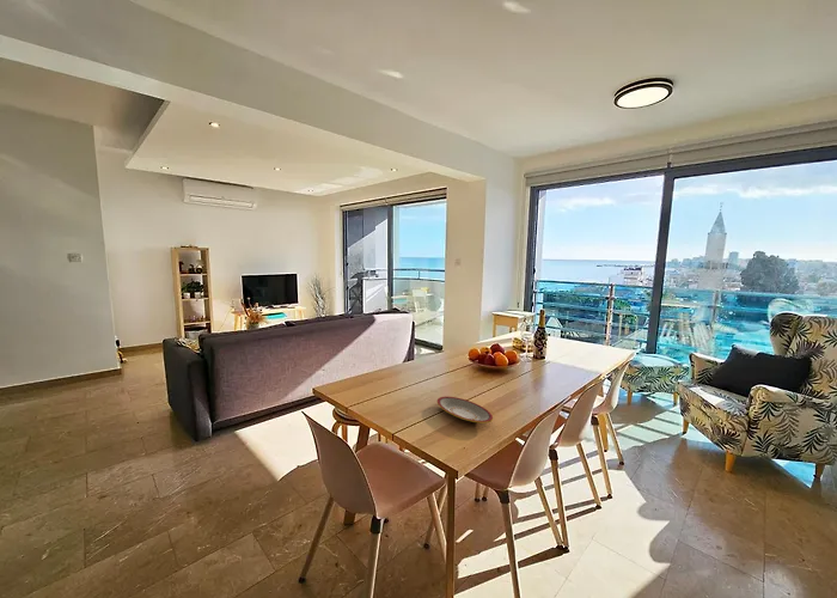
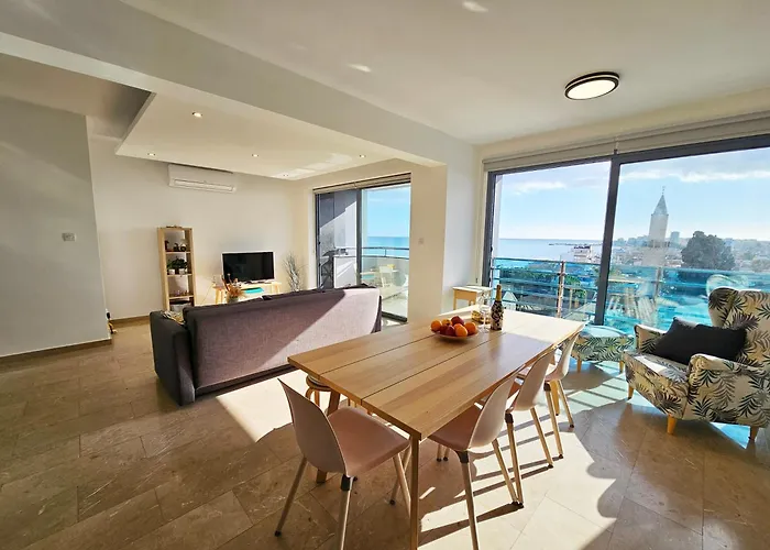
- plate (463, 410)
